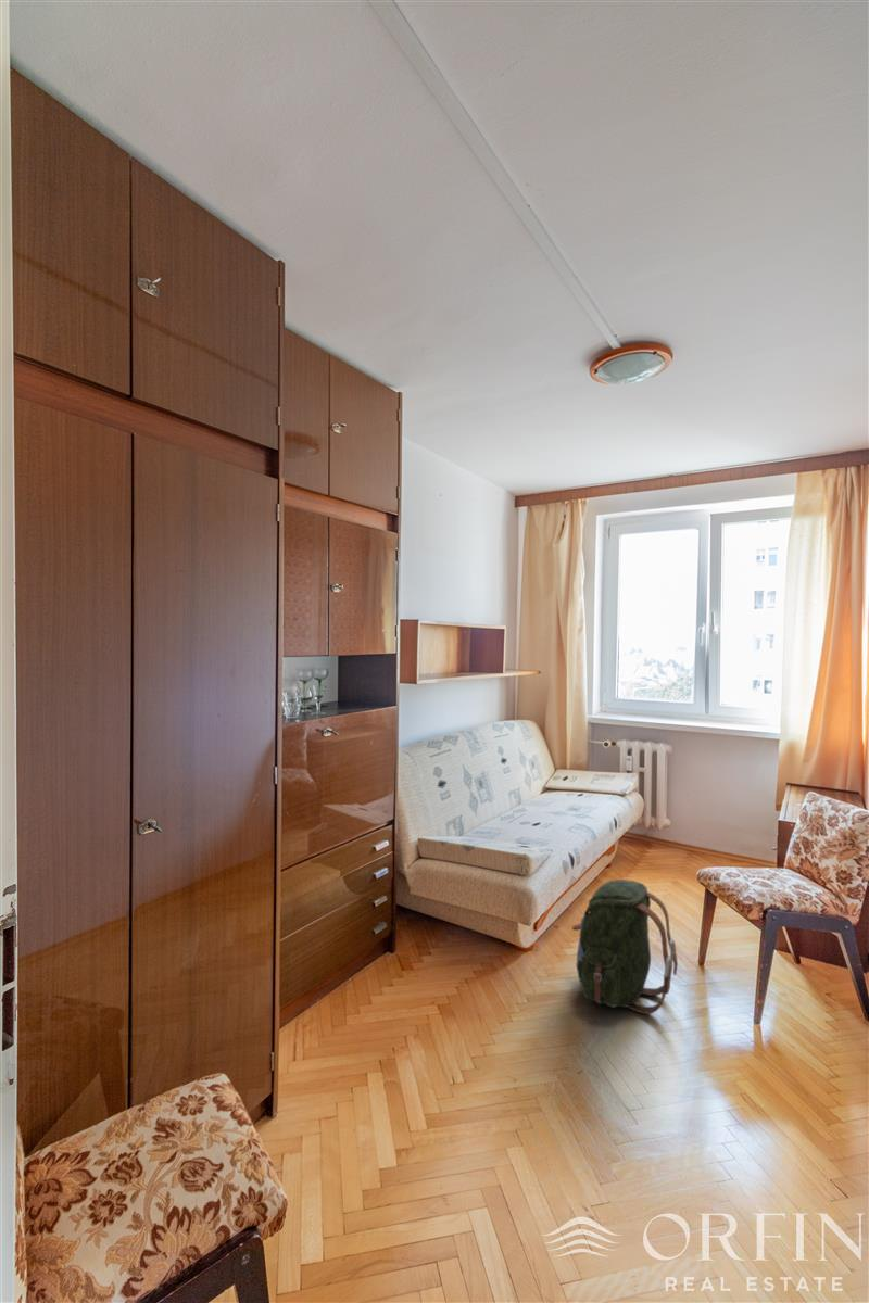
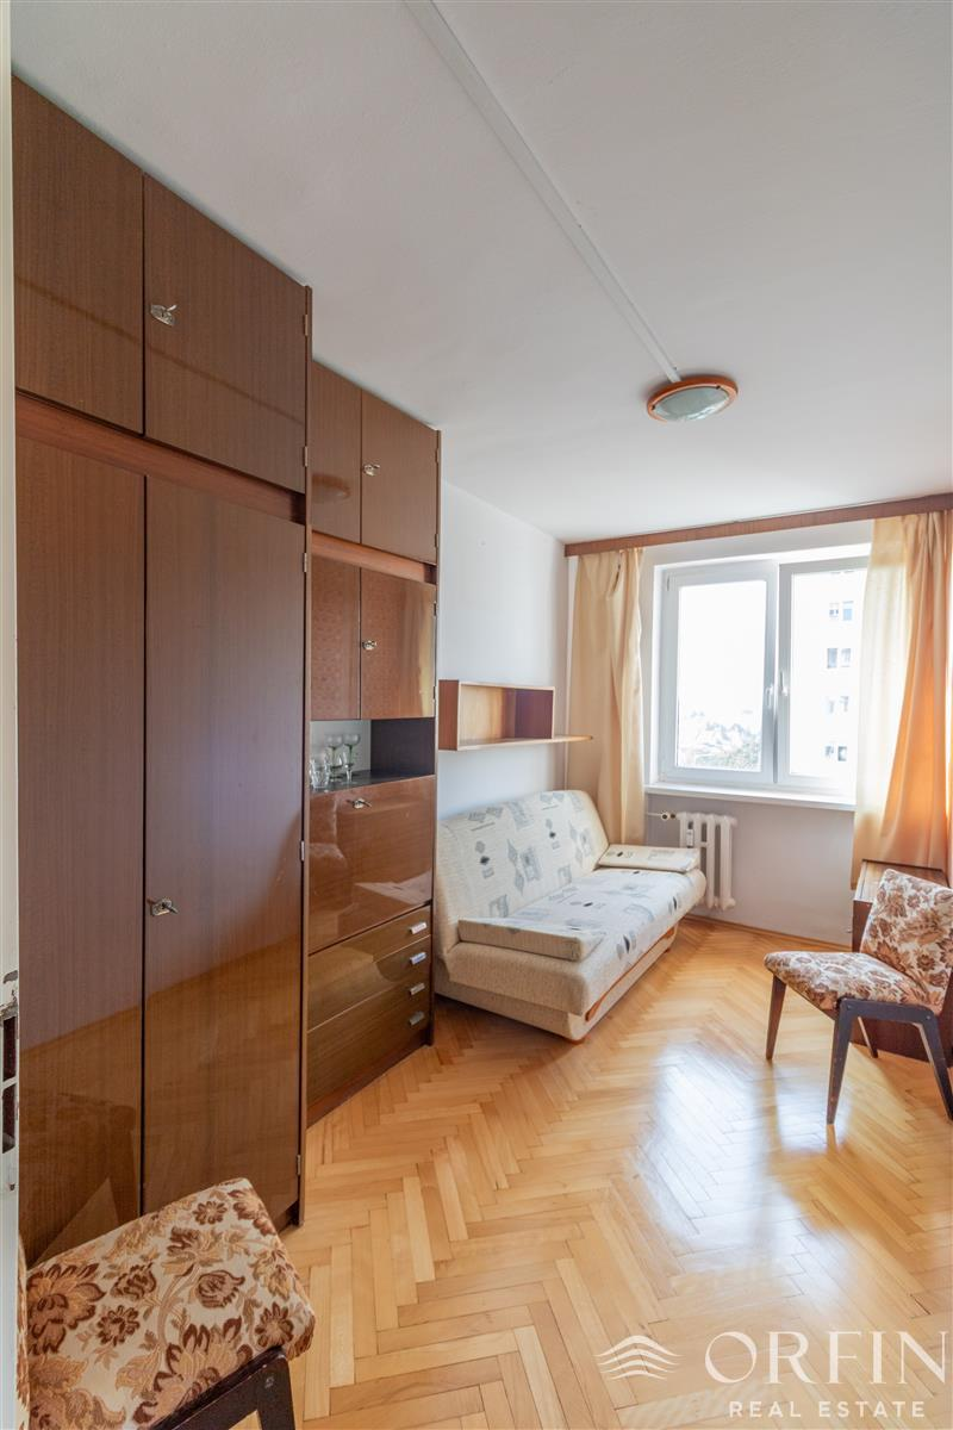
- backpack (620, 939)
